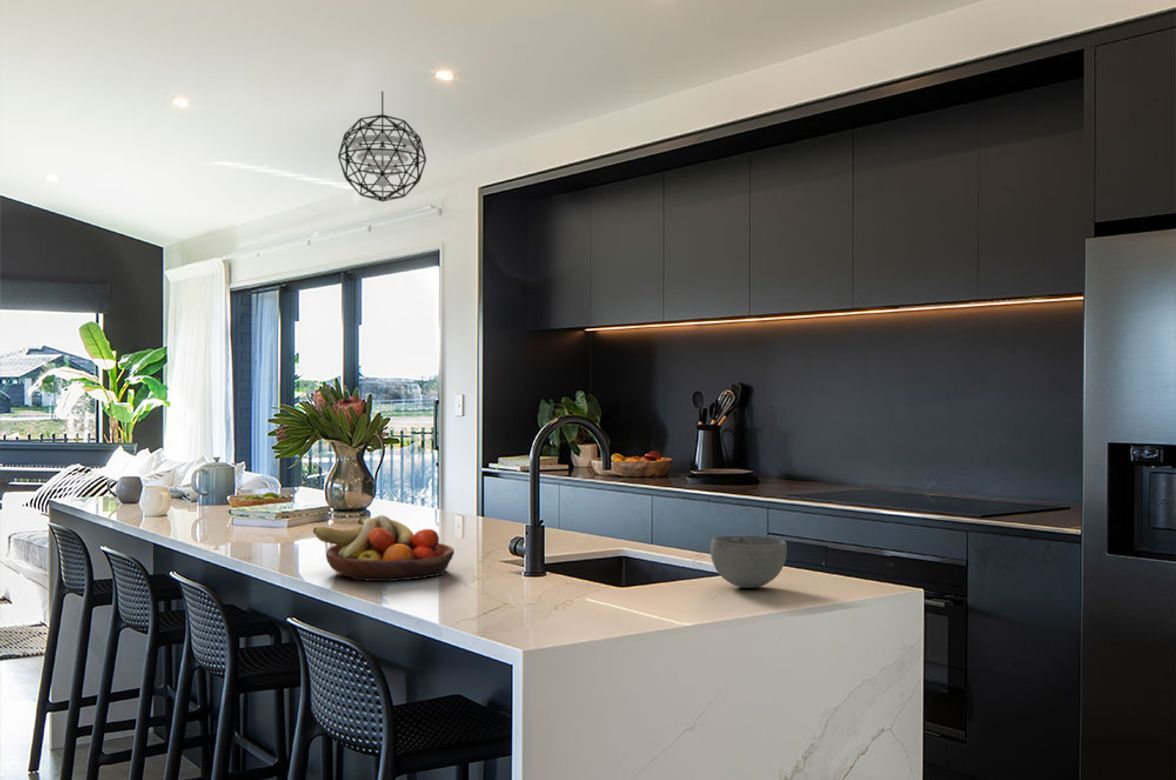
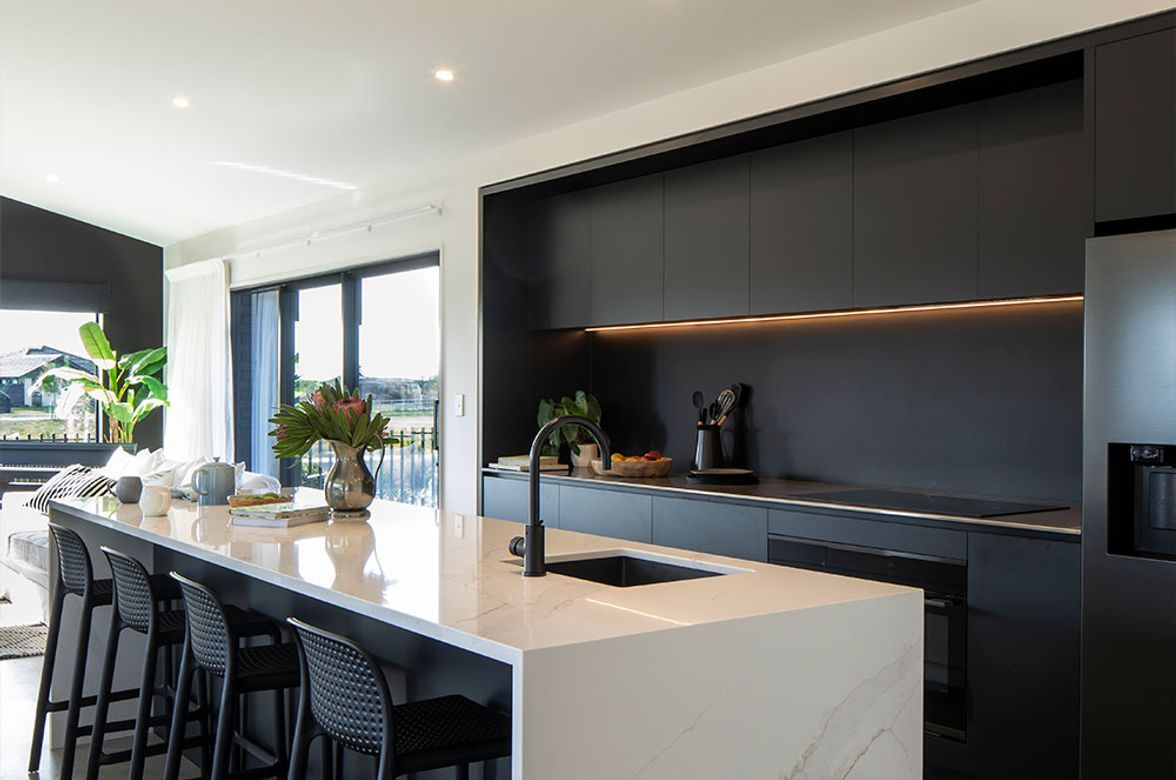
- fruit bowl (389, 544)
- bowl (748, 562)
- pendant light (382, 146)
